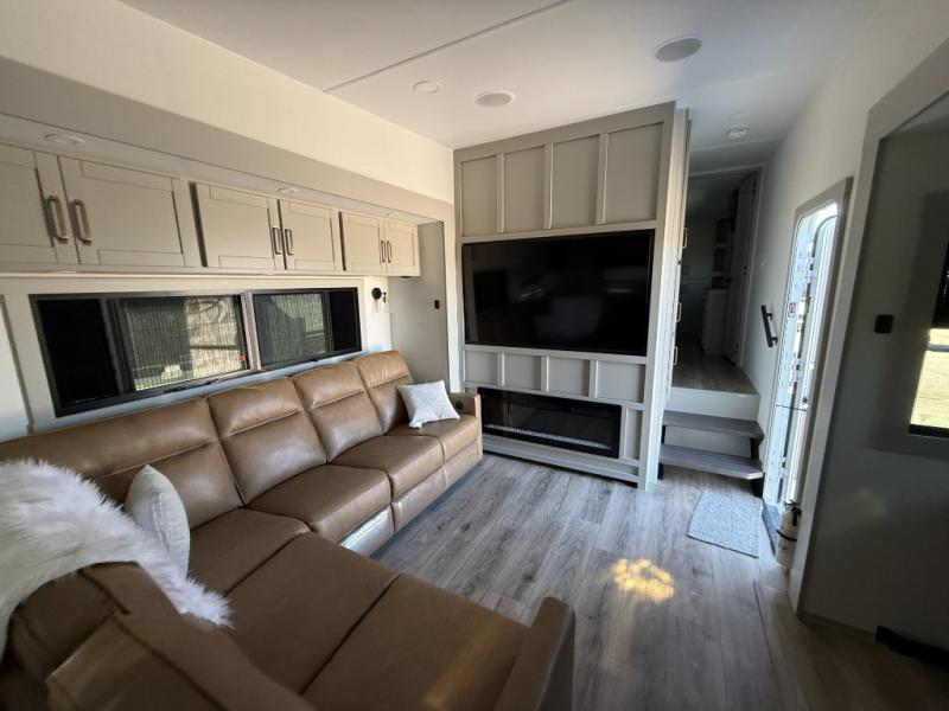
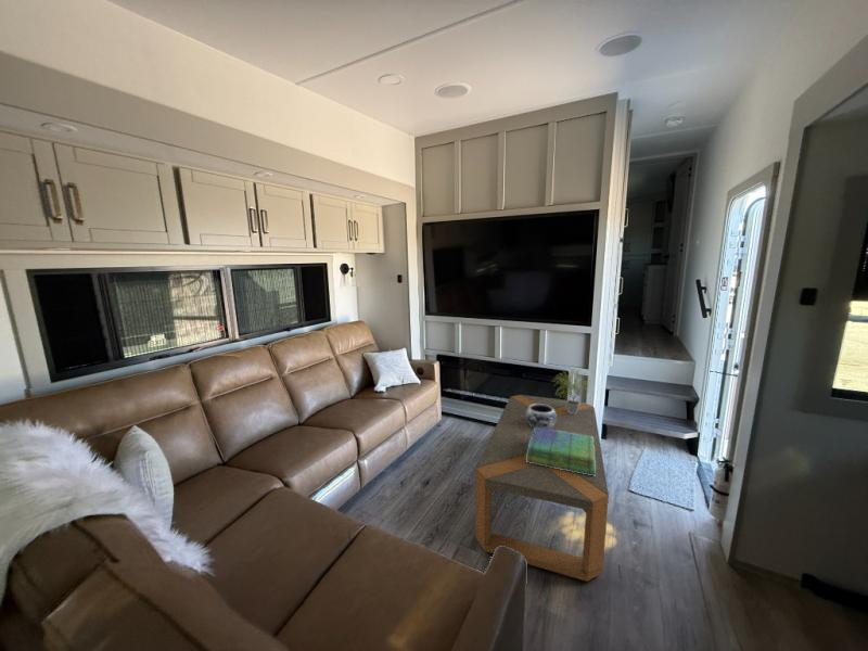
+ decorative bowl (540, 416)
+ coffee table (544, 465)
+ stack of books (561, 448)
+ potted plant (571, 388)
